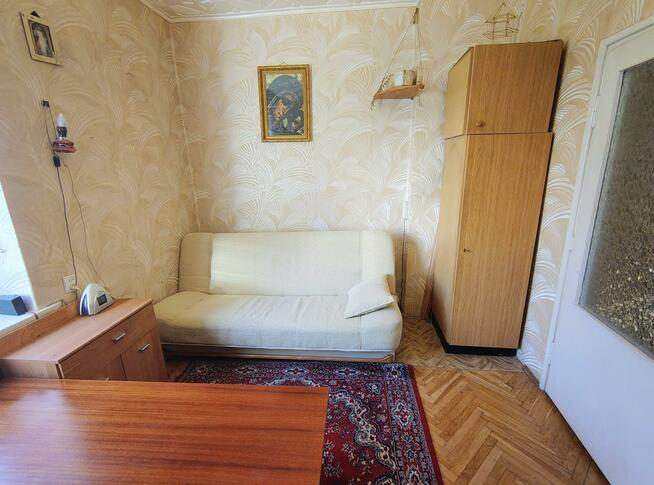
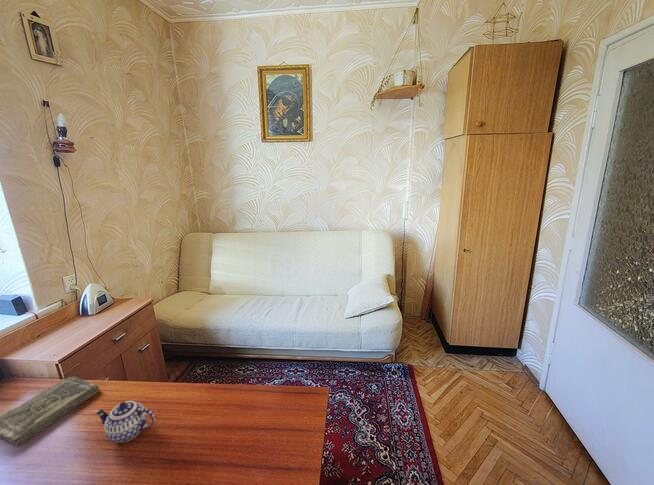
+ teapot (125, 418)
+ book (47, 406)
